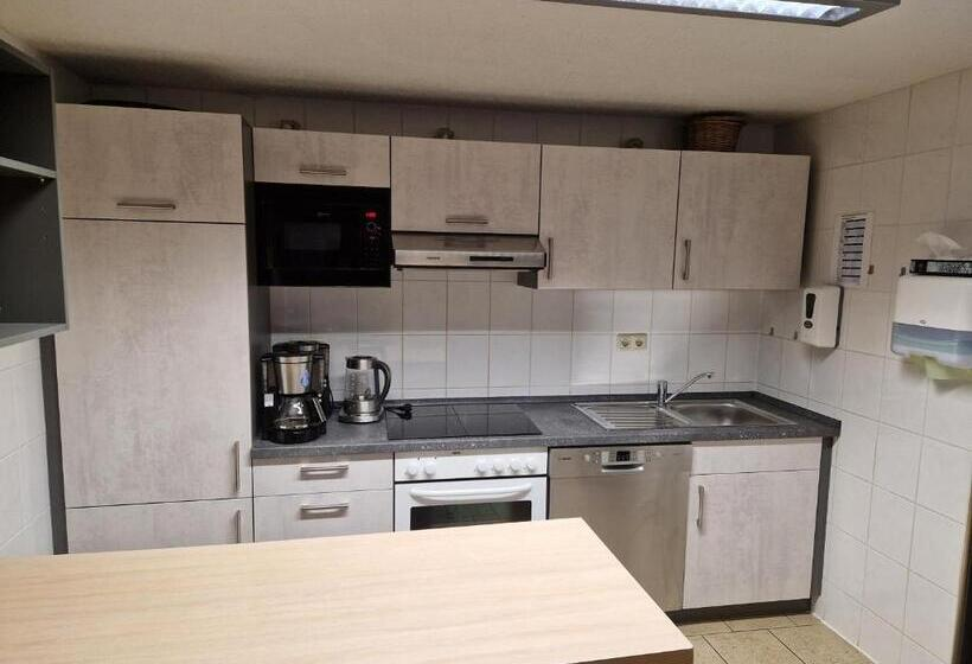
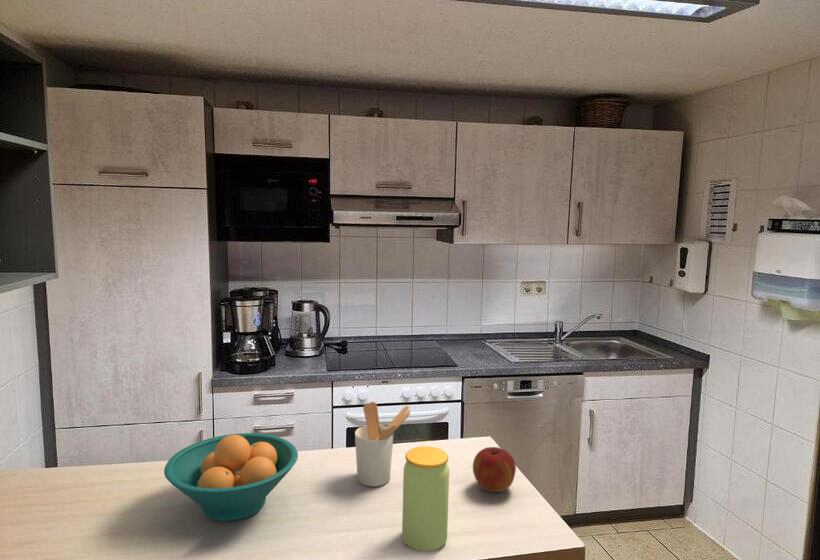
+ jar (425, 496)
+ fruit bowl (233, 471)
+ apple (494, 468)
+ utensil holder (384, 442)
